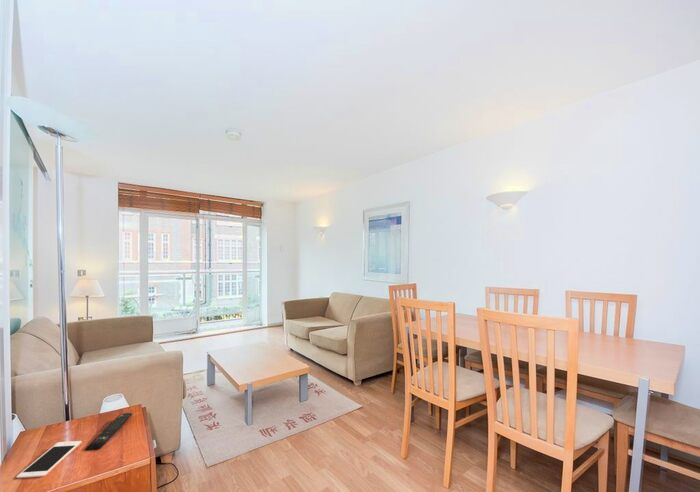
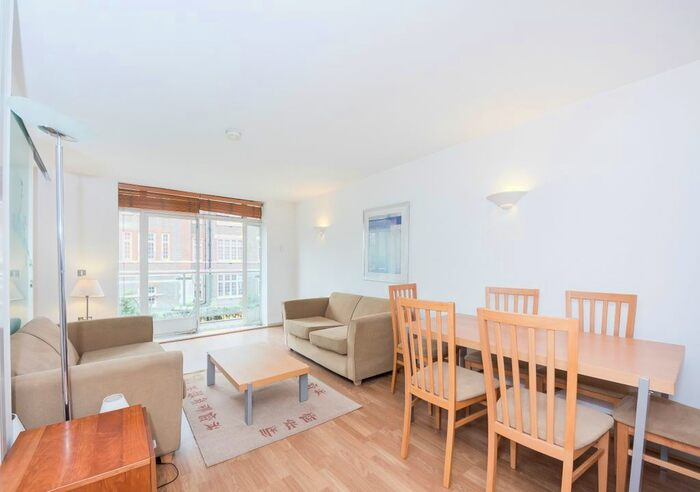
- remote control (111, 430)
- cell phone (51, 458)
